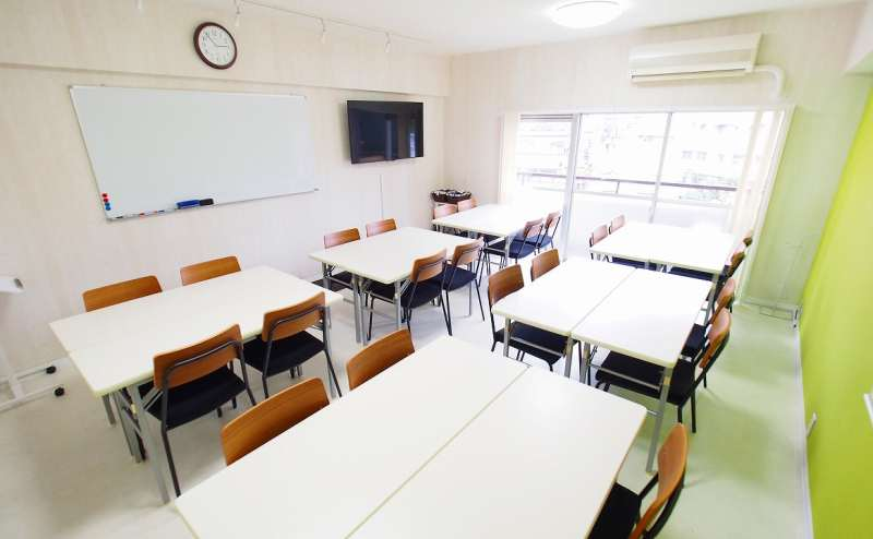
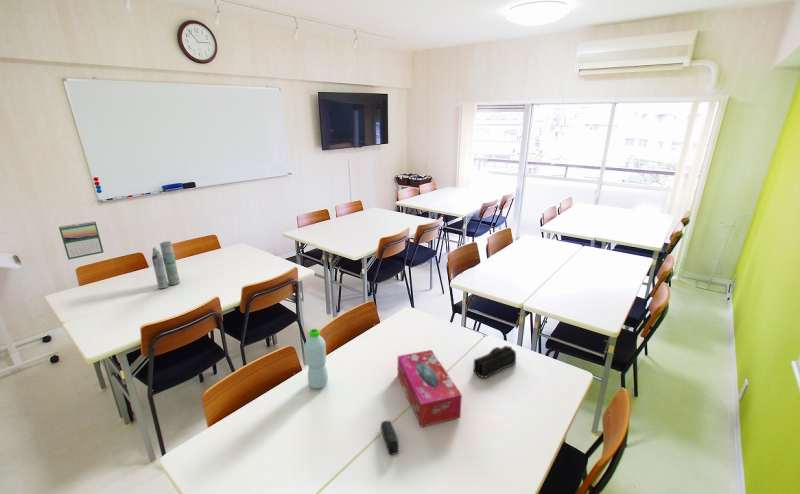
+ calendar (81, 239)
+ water bottle (316, 358)
+ aerosol can (165, 264)
+ tissue box (426, 384)
+ stapler (389, 433)
+ pencil case (495, 356)
